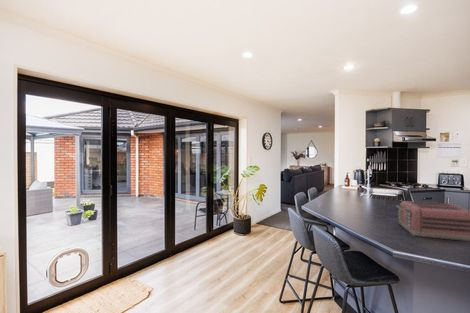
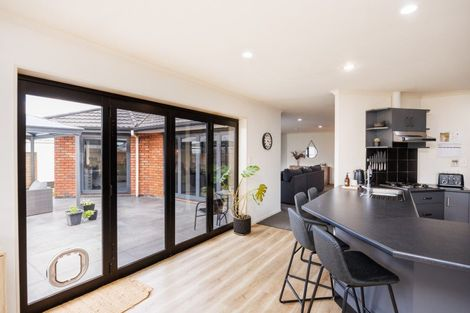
- toaster (430, 218)
